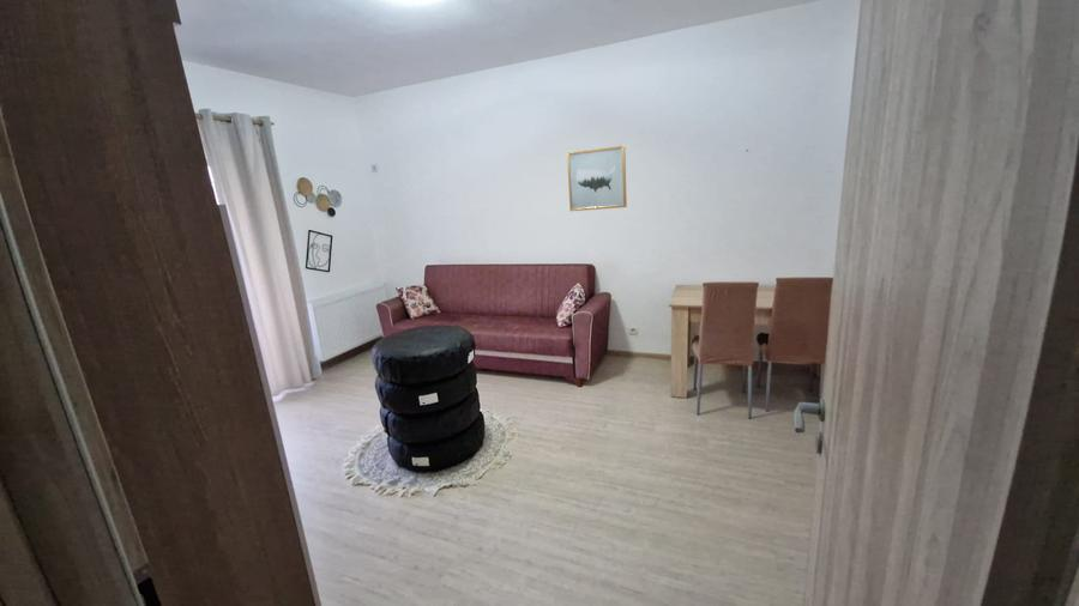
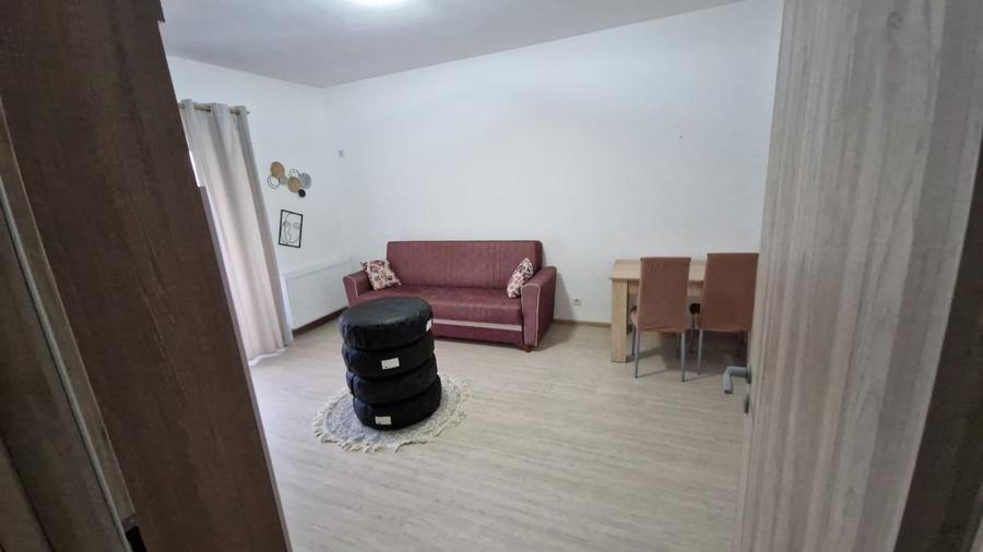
- wall art (596, 180)
